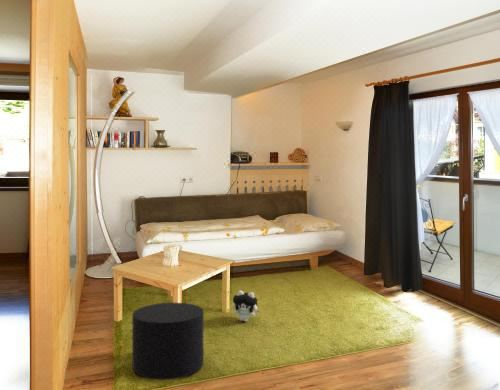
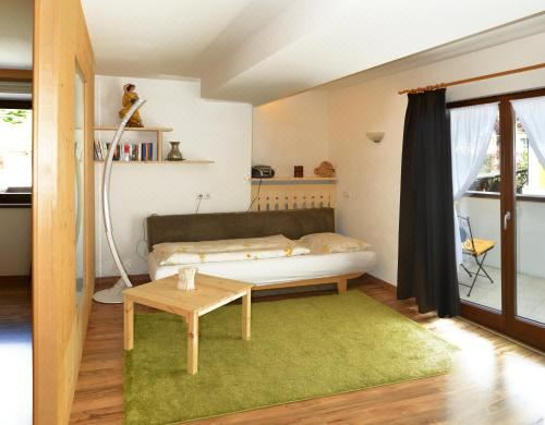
- stool (168, 338)
- plush toy (246, 305)
